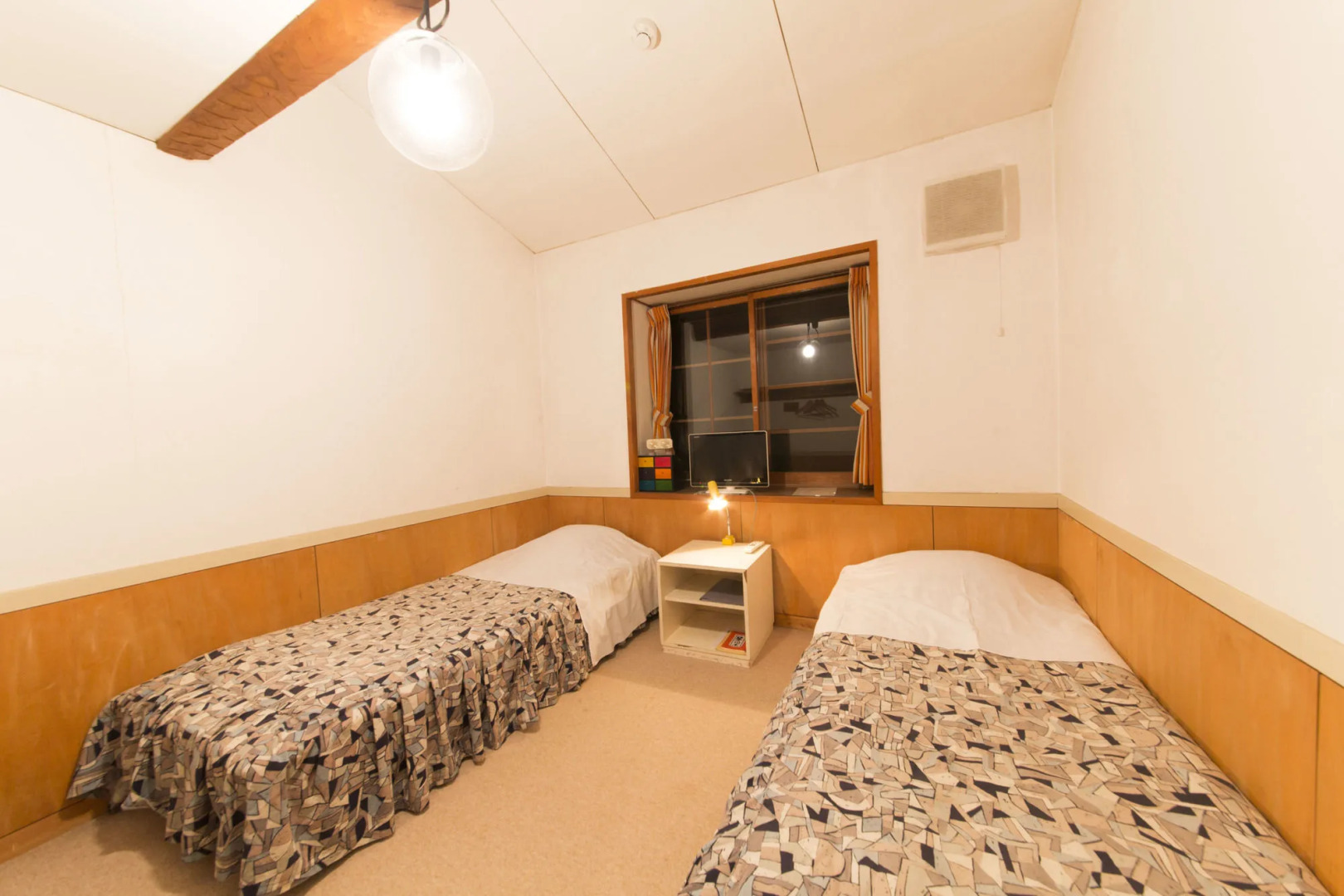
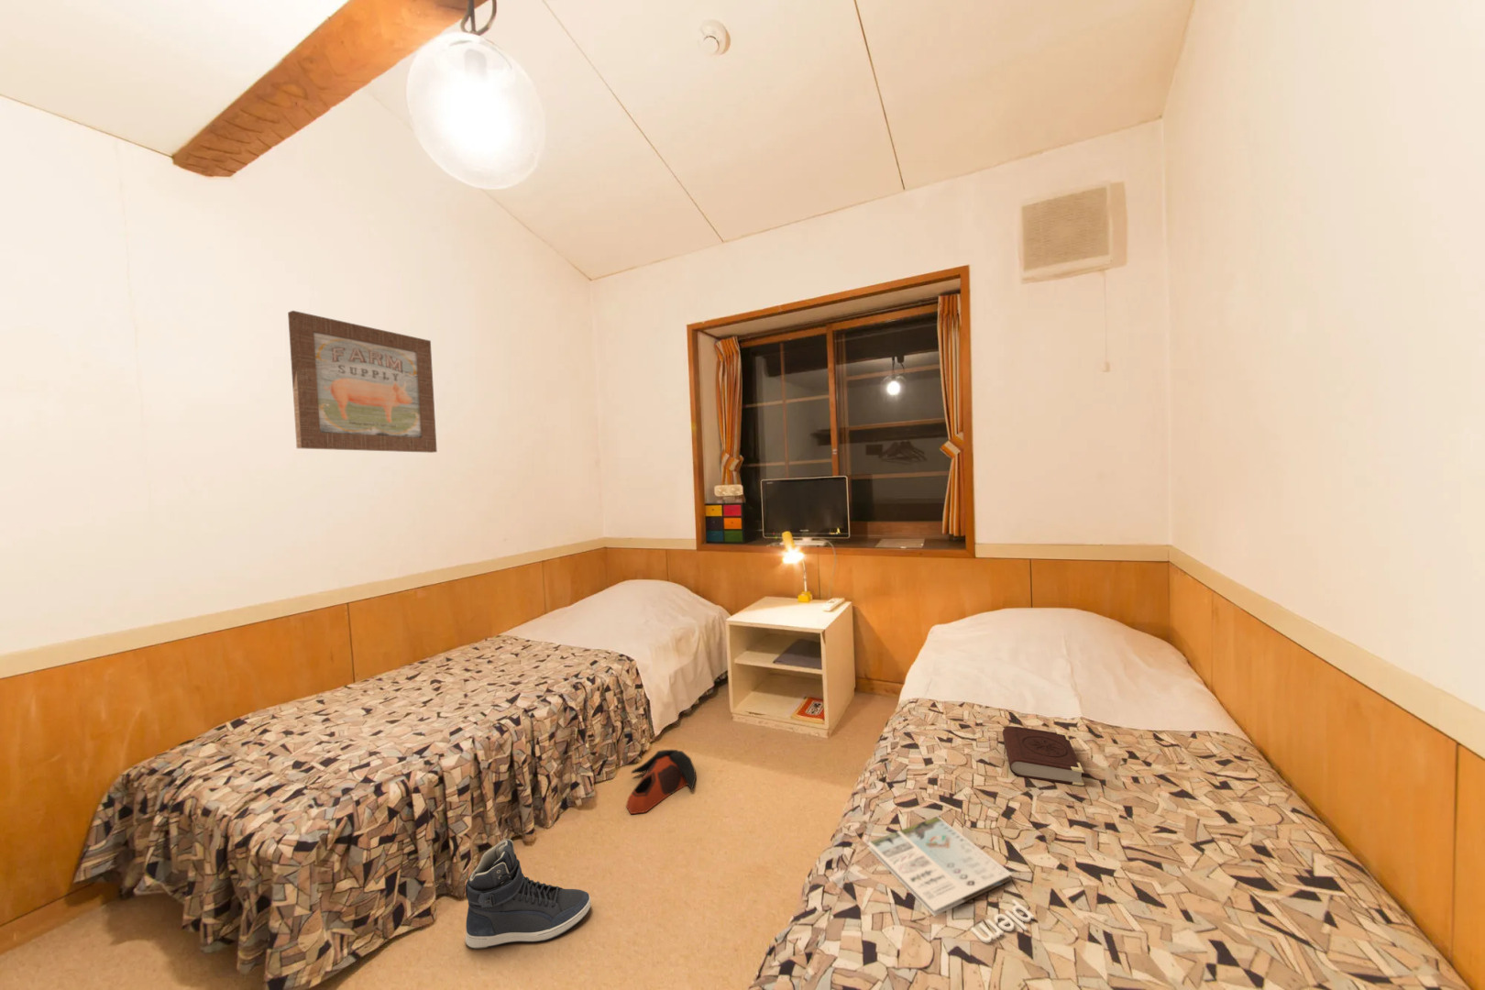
+ magazine (952, 874)
+ wall art (369, 389)
+ sneaker (528, 884)
+ book (1040, 752)
+ bag (657, 775)
